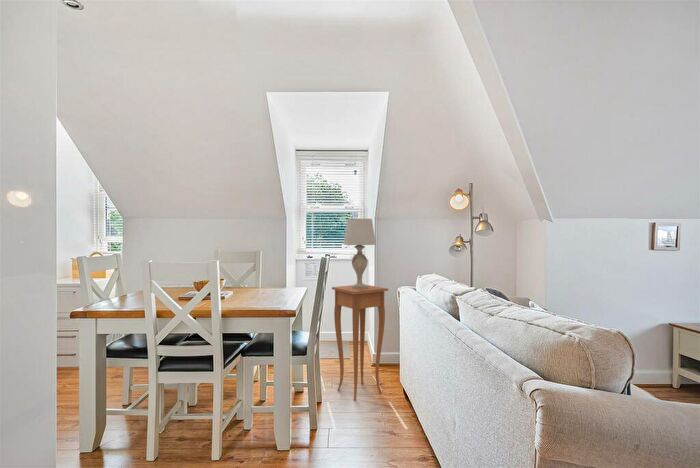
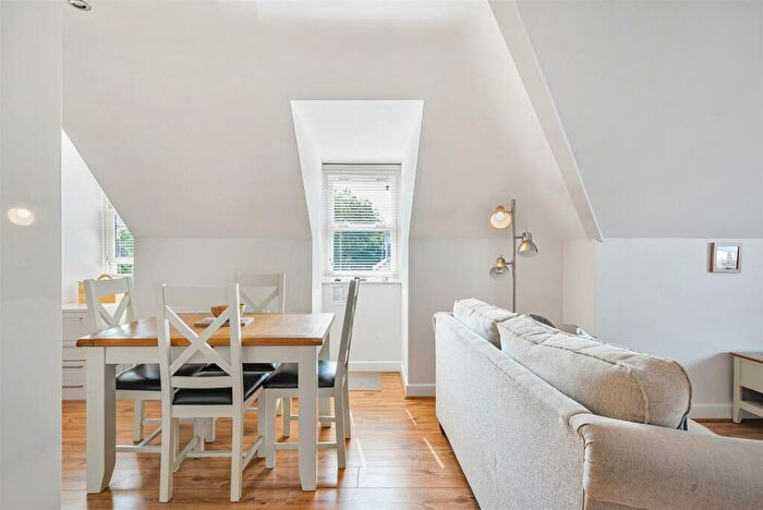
- table lamp (359, 252)
- side table (360, 339)
